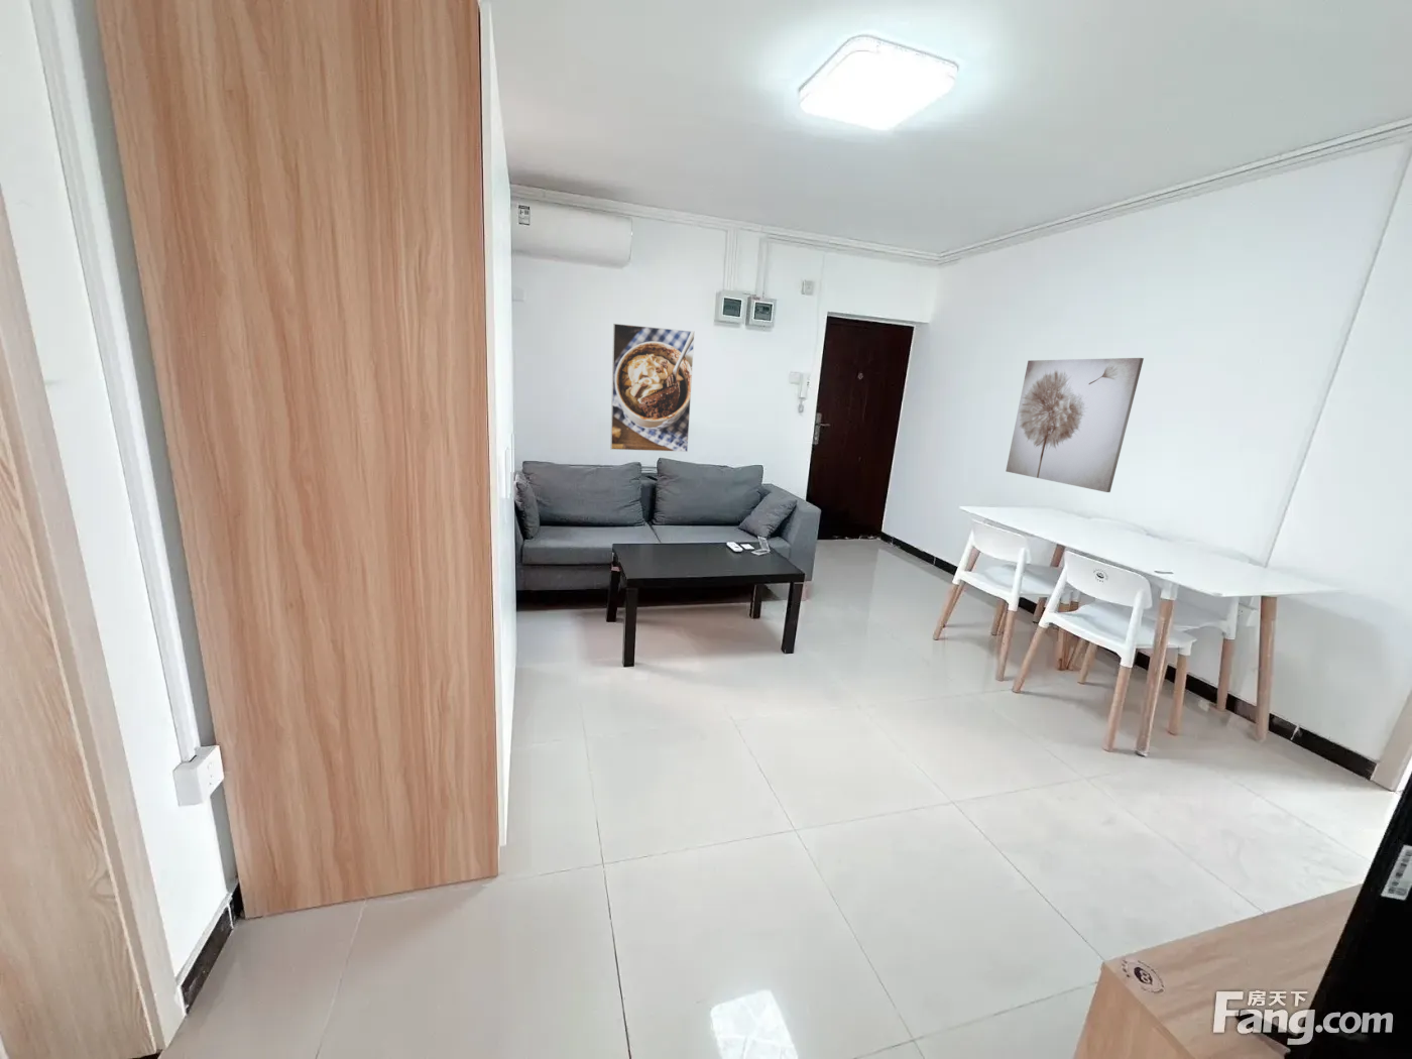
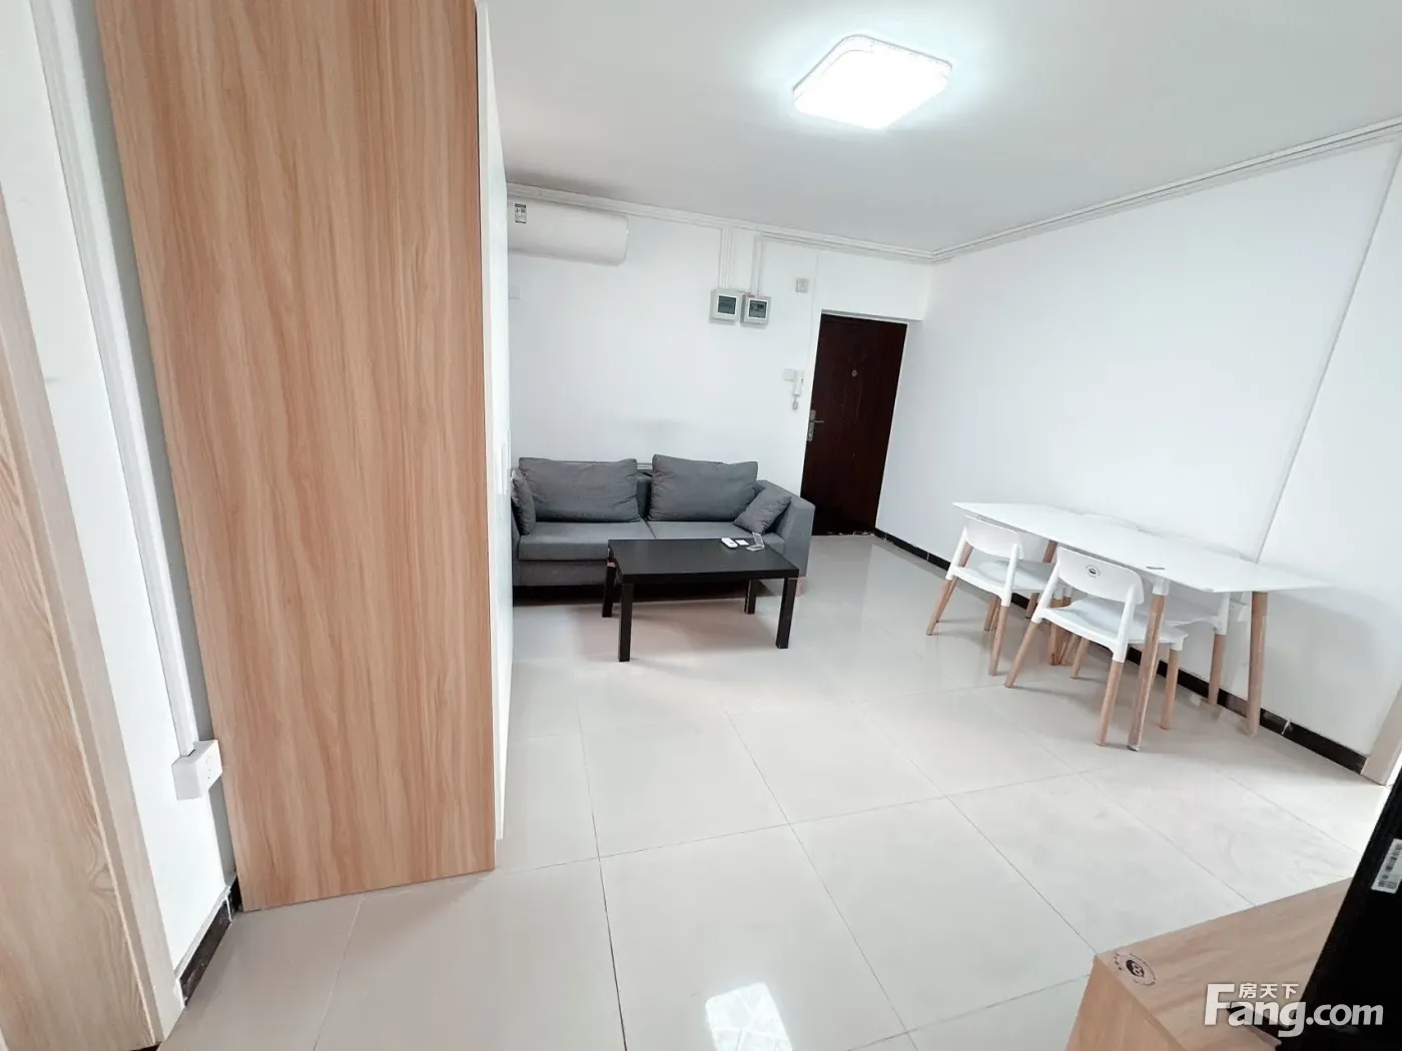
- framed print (652, 390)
- wall art (1066, 422)
